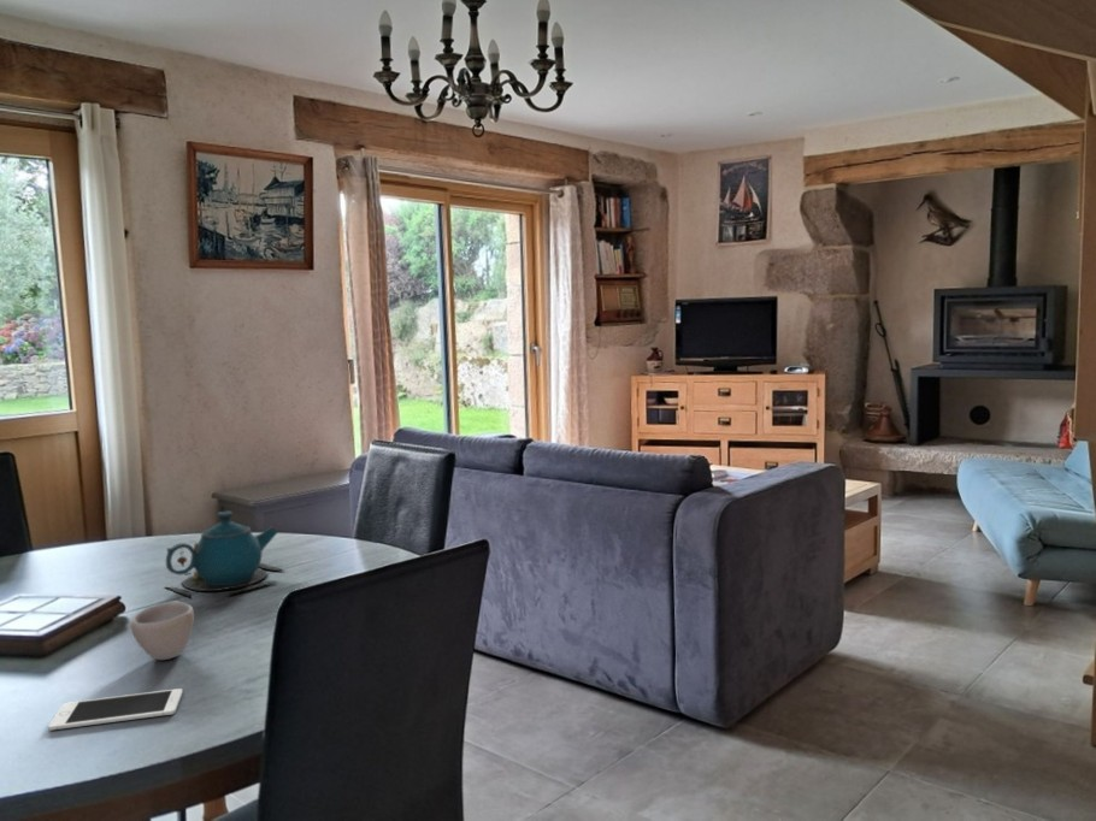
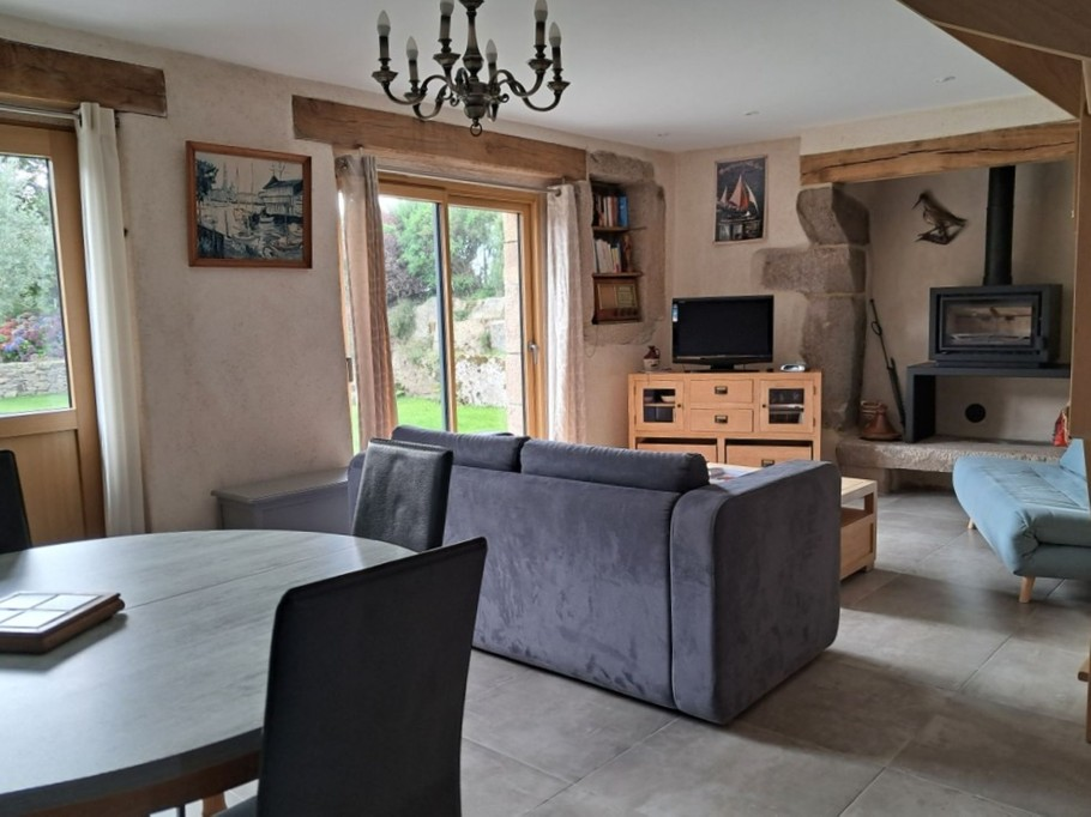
- teapot (222, 545)
- cup (165, 630)
- cell phone (118, 708)
